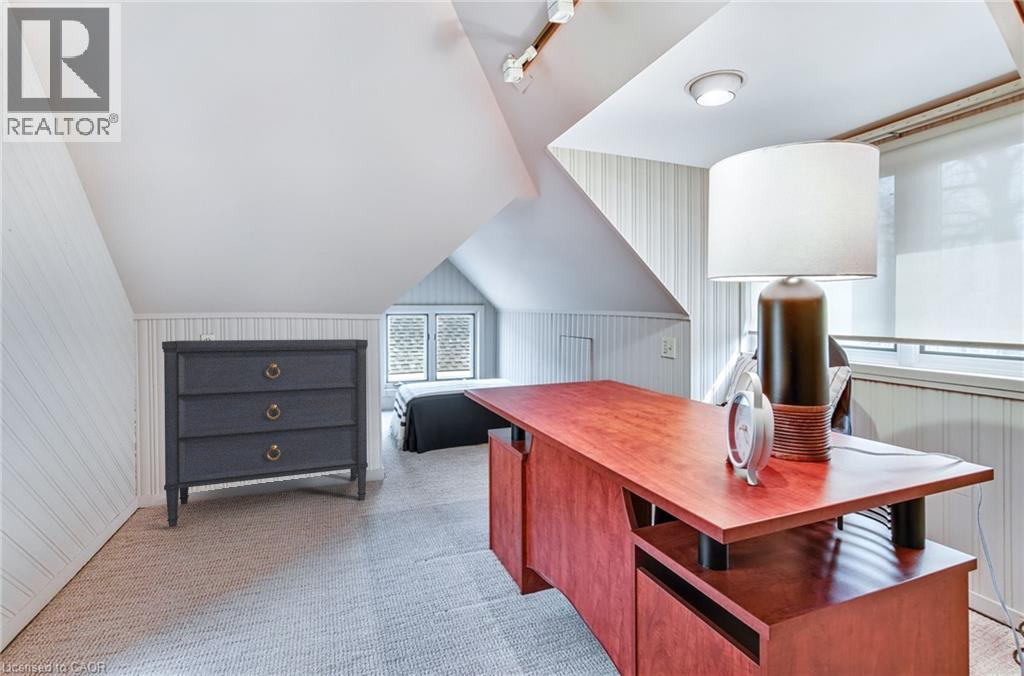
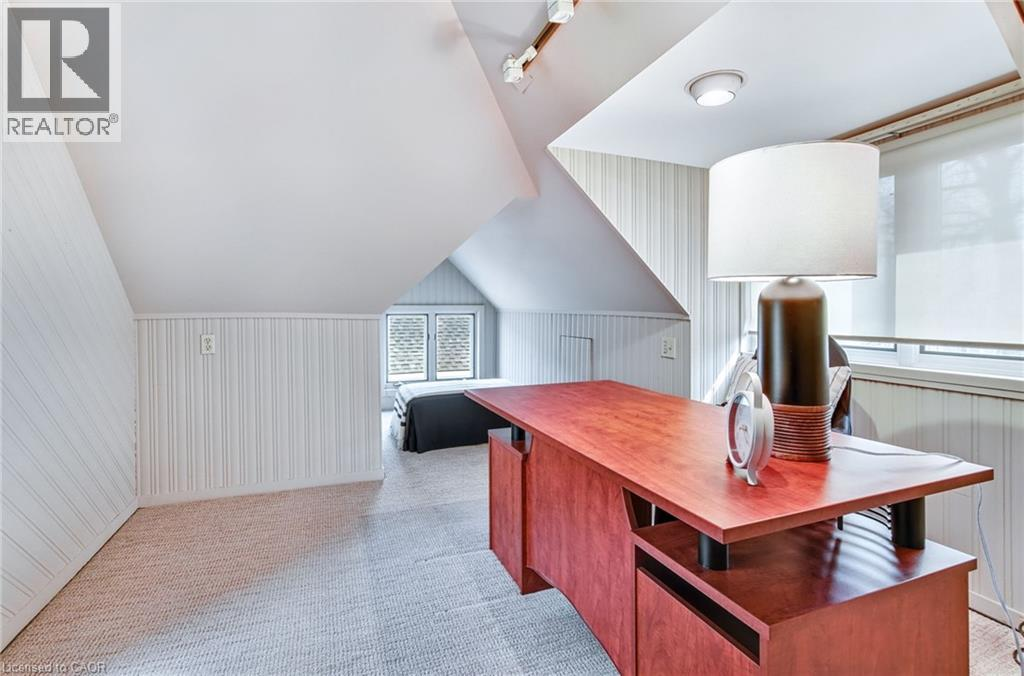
- dresser (273, 421)
